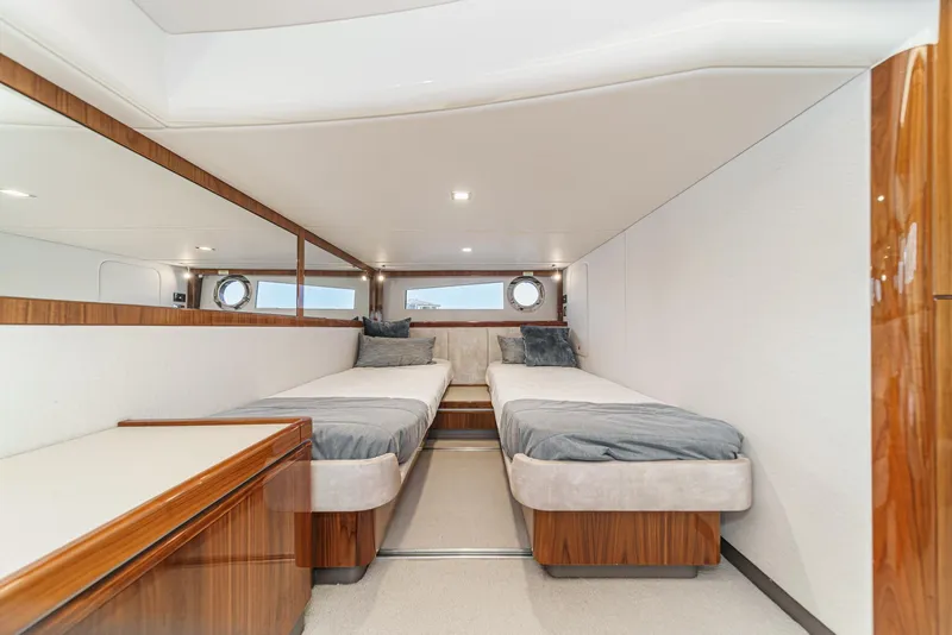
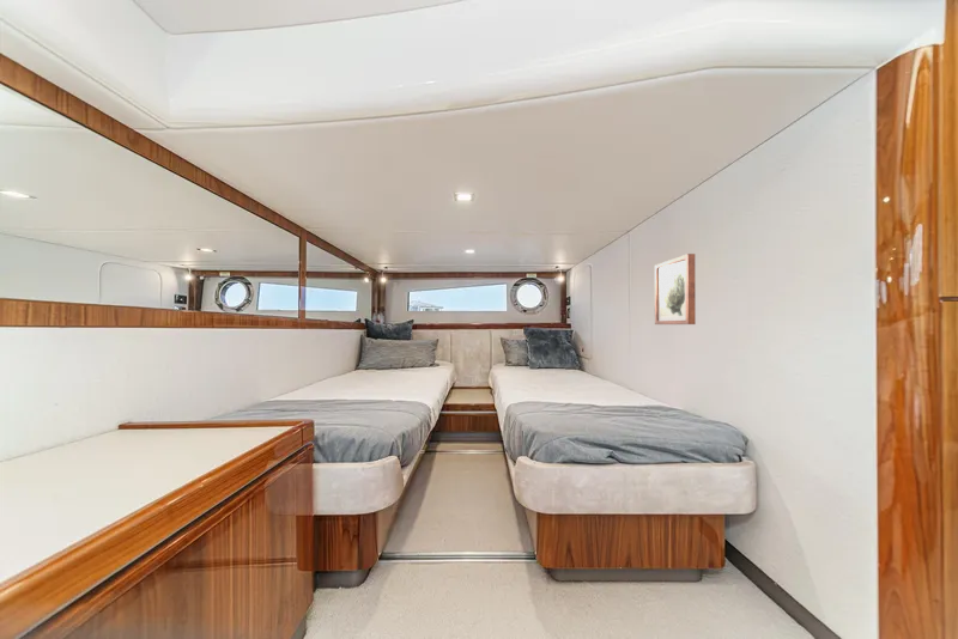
+ wall art (673, 292)
